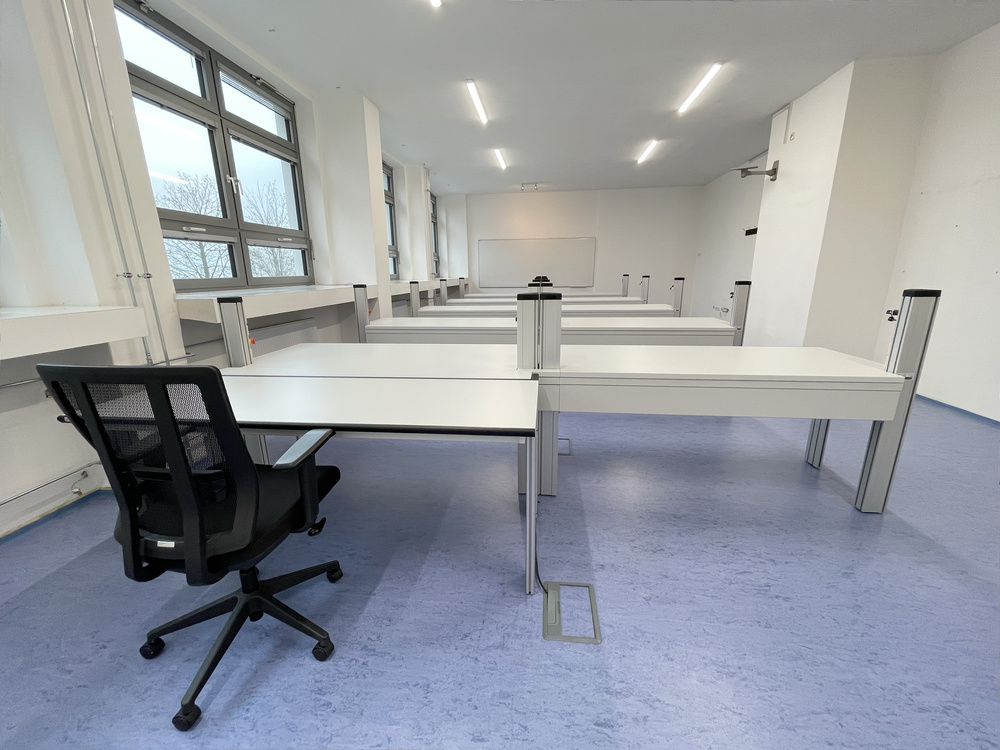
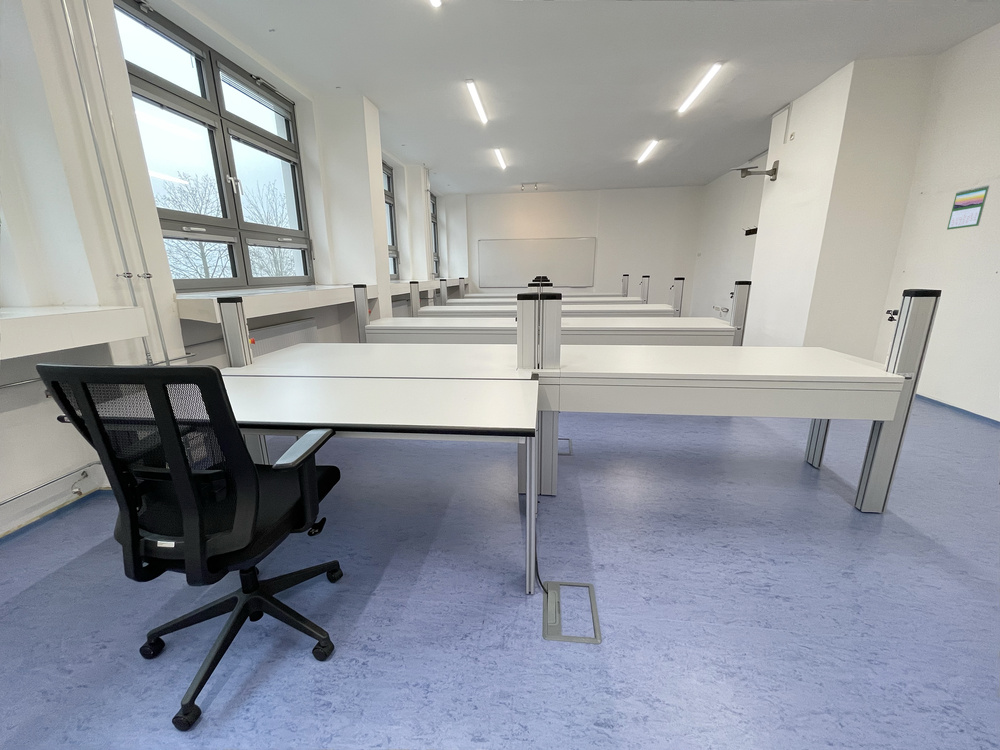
+ calendar (967, 208)
